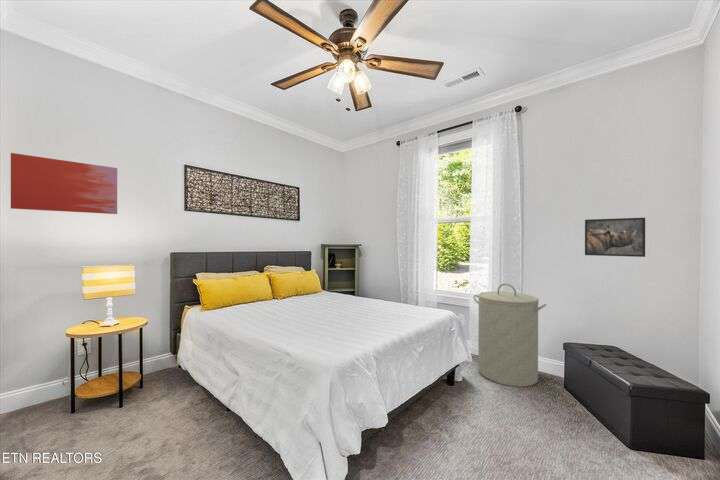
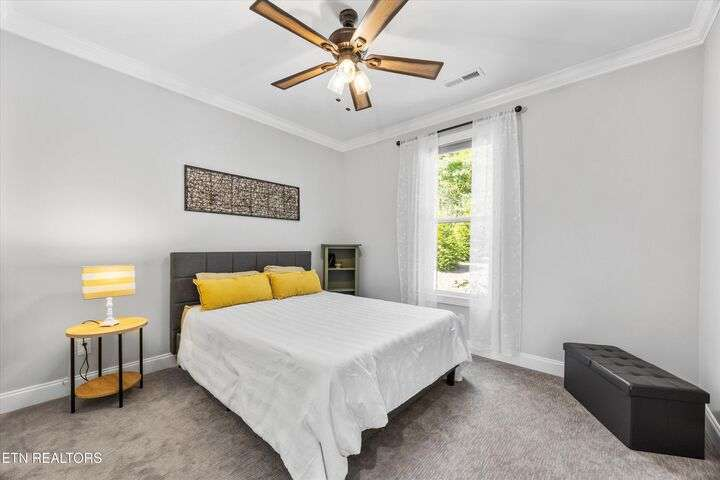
- laundry hamper (507, 329)
- wall art (68, 186)
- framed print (613, 237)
